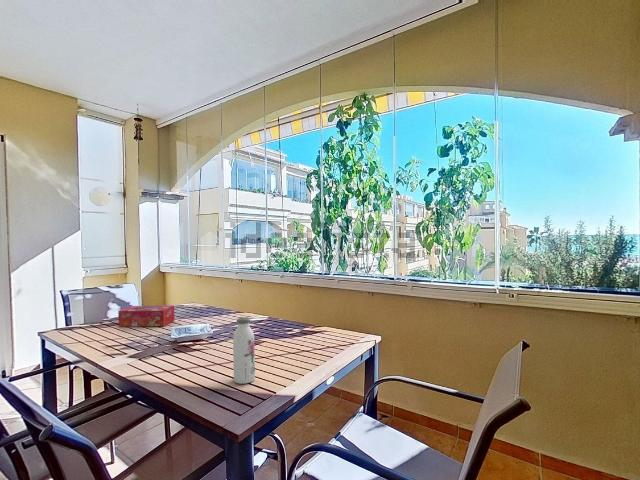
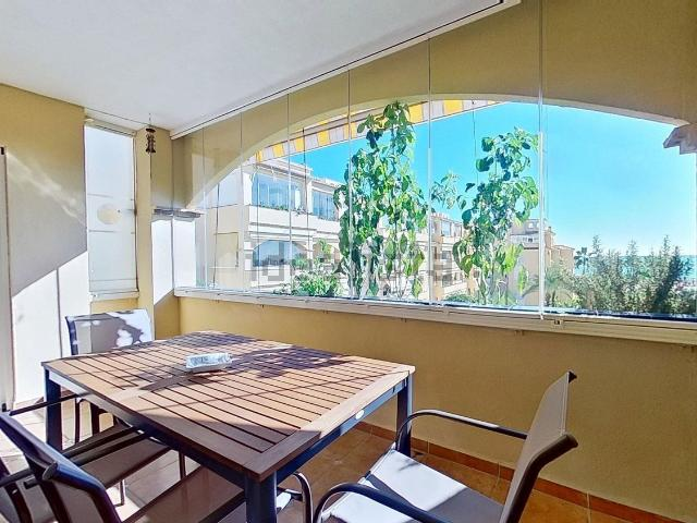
- water bottle (243, 348)
- tissue box (147, 315)
